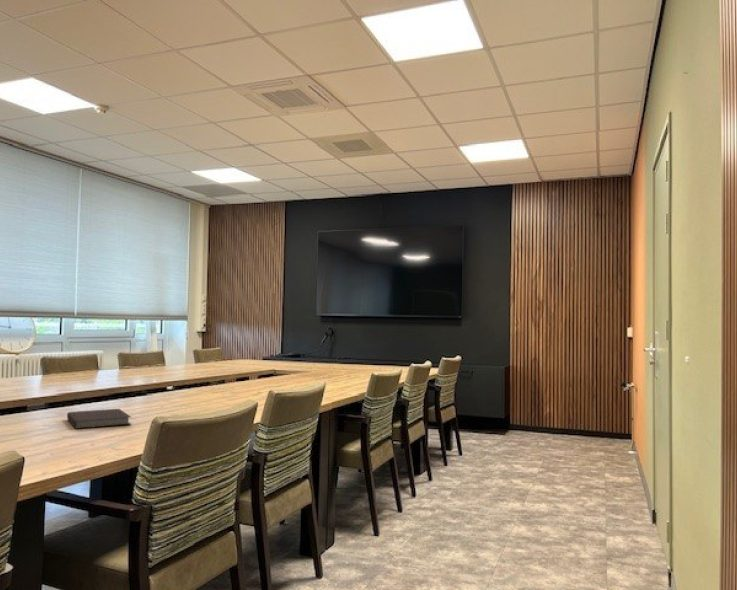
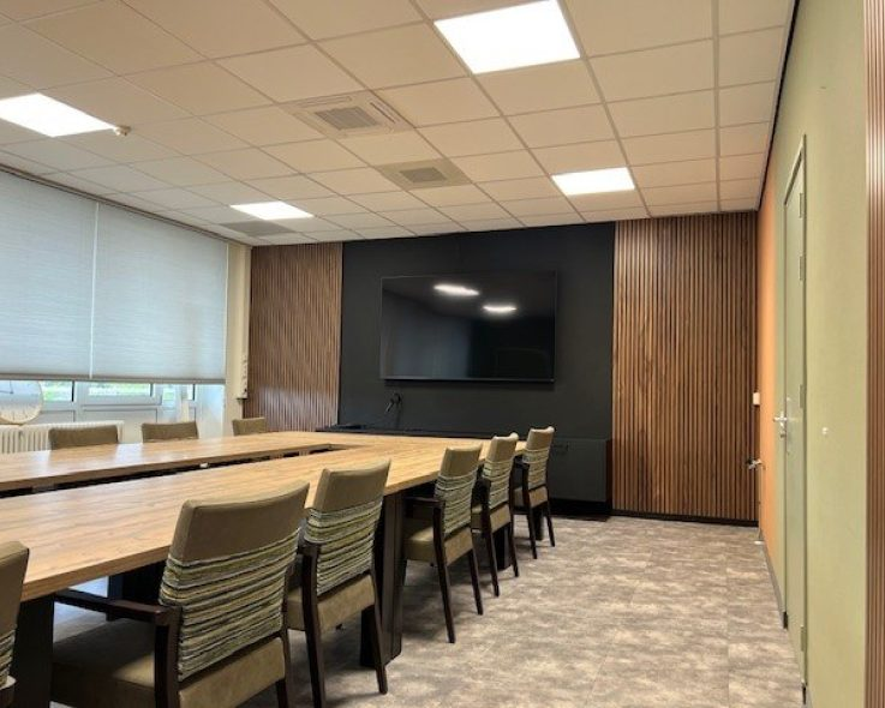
- notebook (98, 418)
